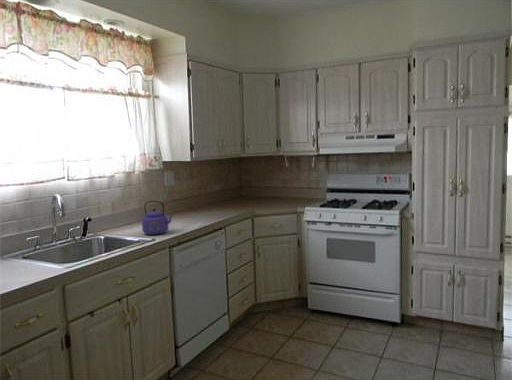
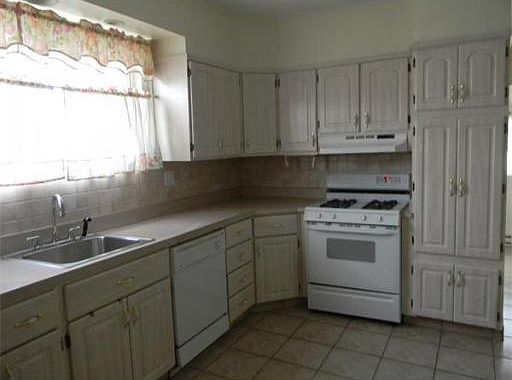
- kettle (158, 217)
